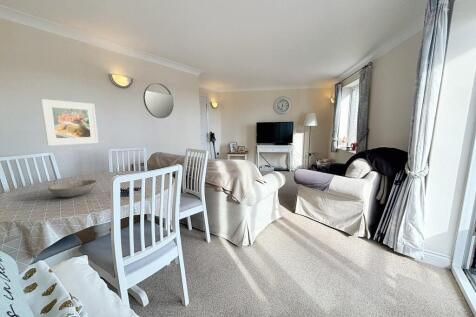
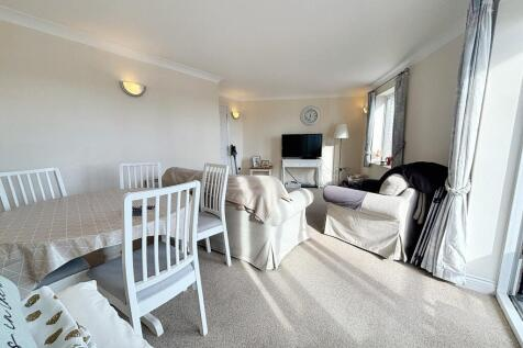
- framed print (72, 123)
- bowl (74, 189)
- home mirror (159, 101)
